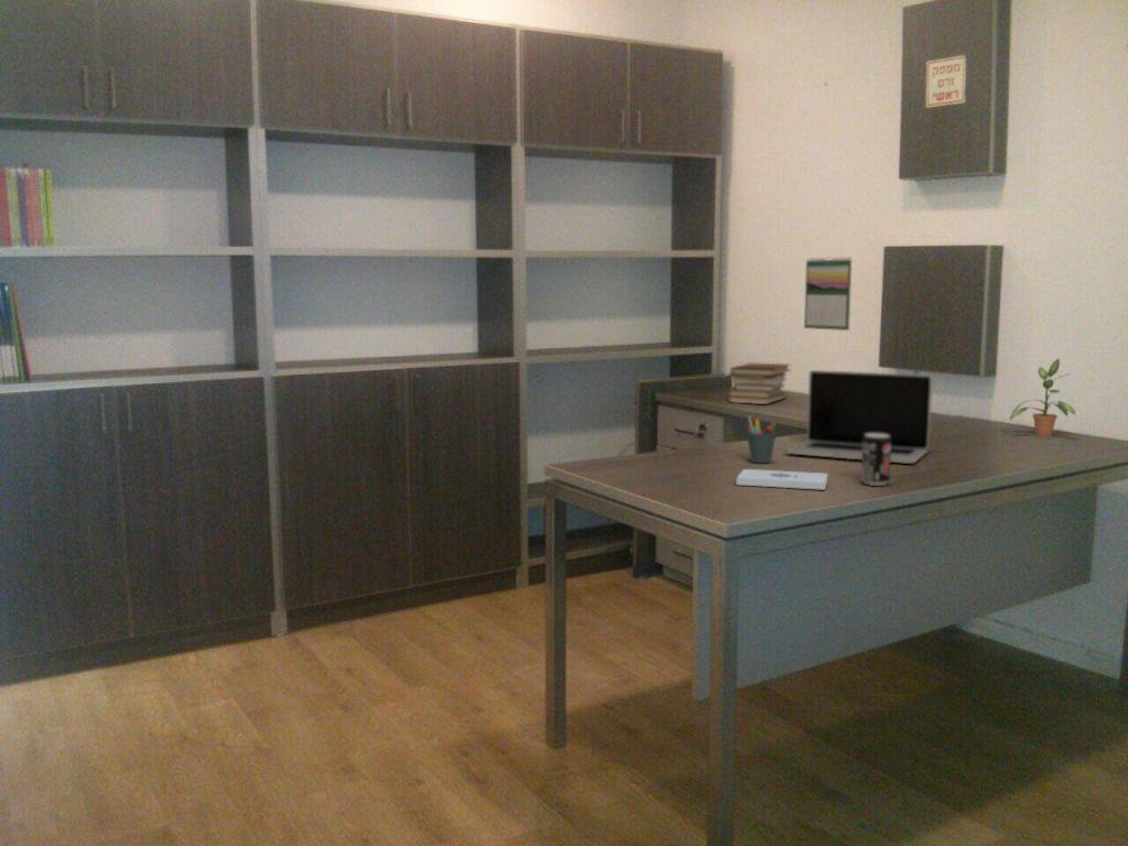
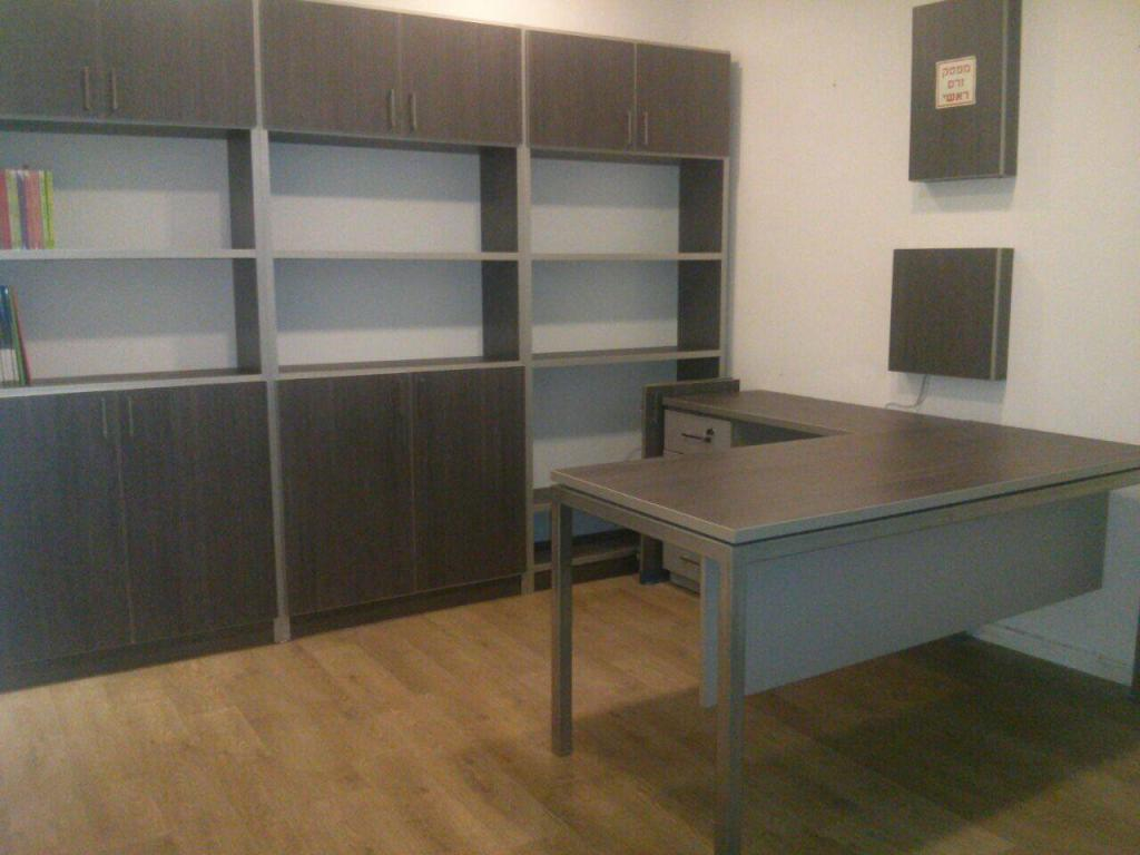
- beverage can (876, 459)
- book stack (759, 382)
- notepad (782, 478)
- calendar (827, 293)
- laptop (858, 414)
- pen holder (761, 438)
- potted plant (1045, 397)
